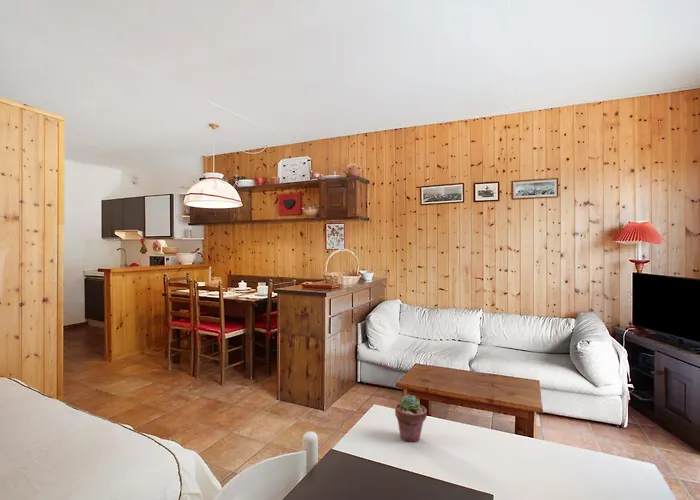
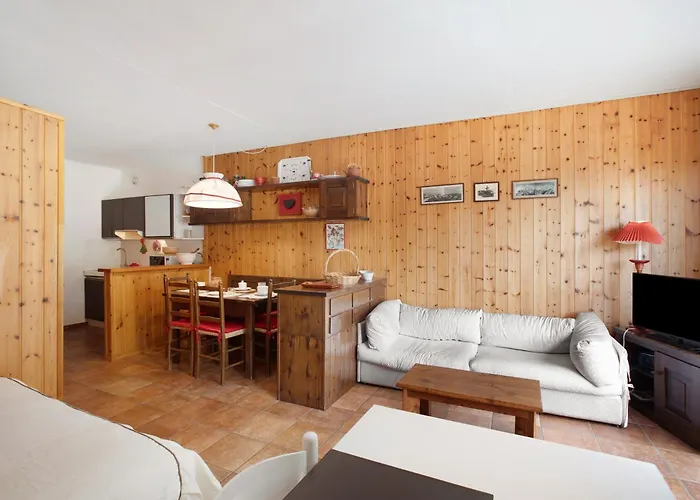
- potted succulent (410, 416)
